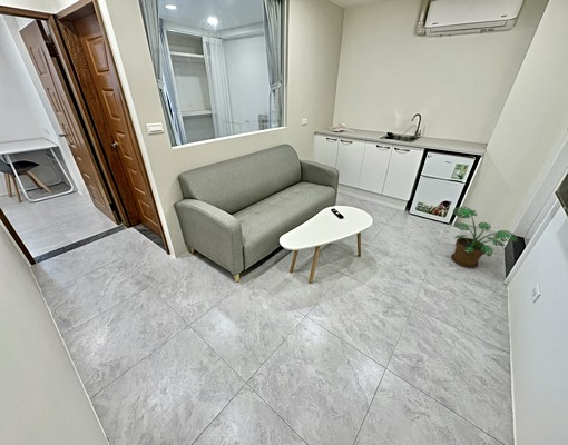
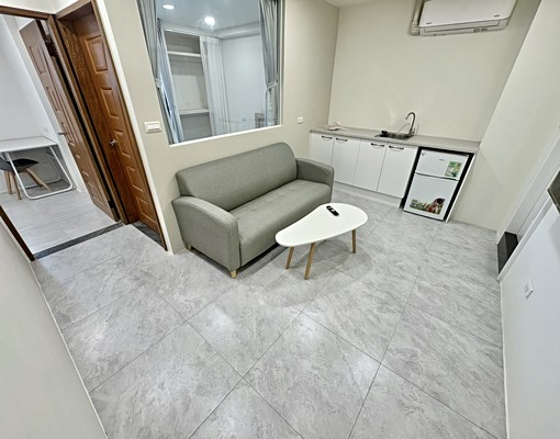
- potted plant (474, 239)
